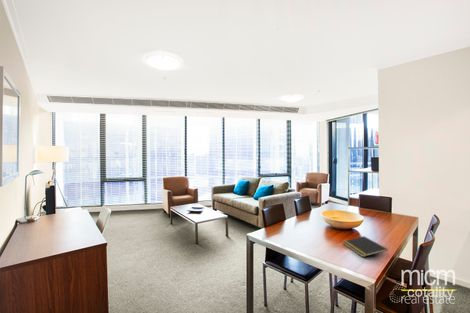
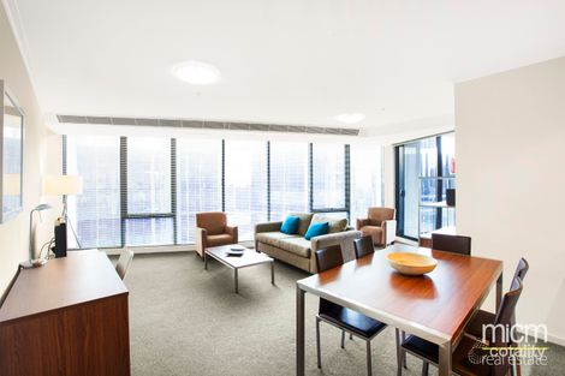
- notepad (363, 245)
